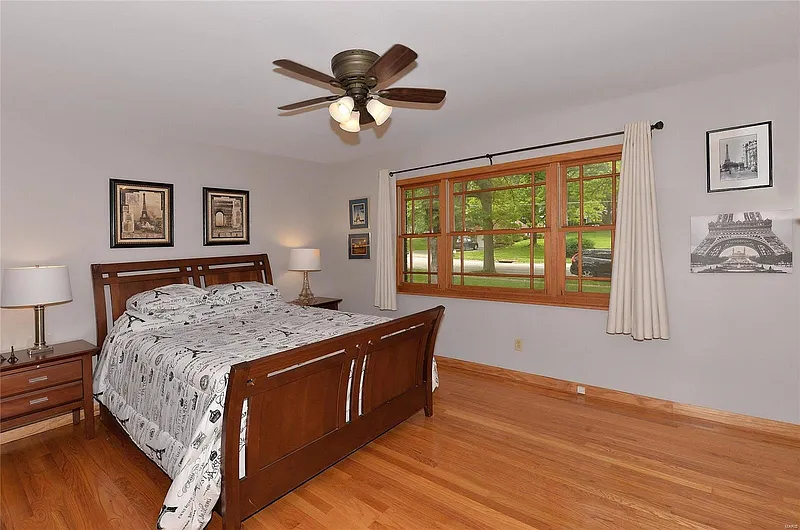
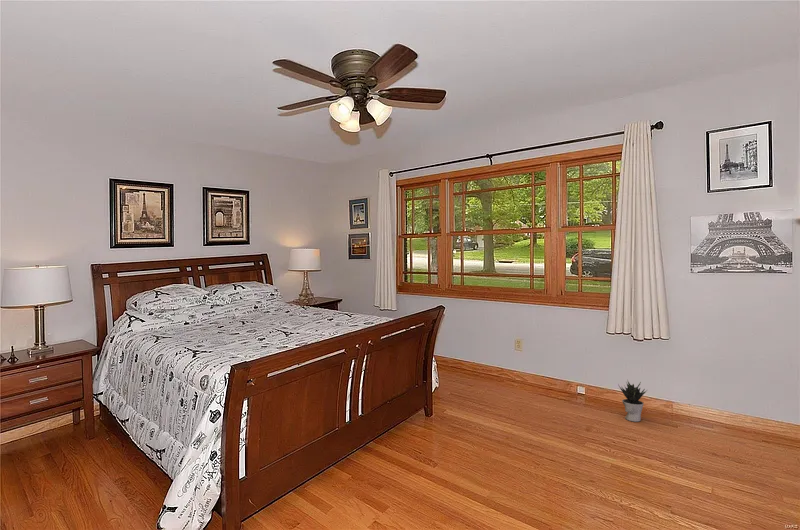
+ potted plant (631, 399)
